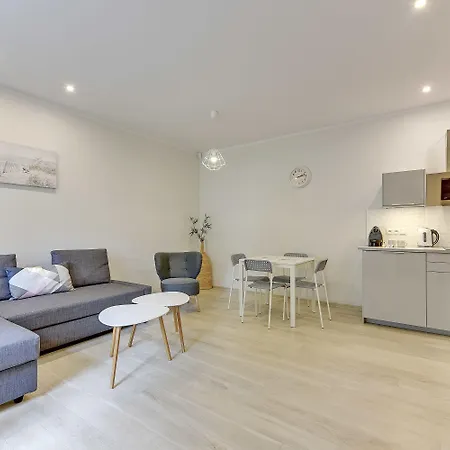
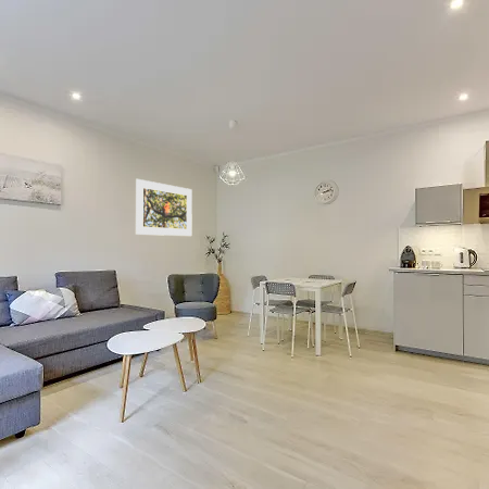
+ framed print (165, 210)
